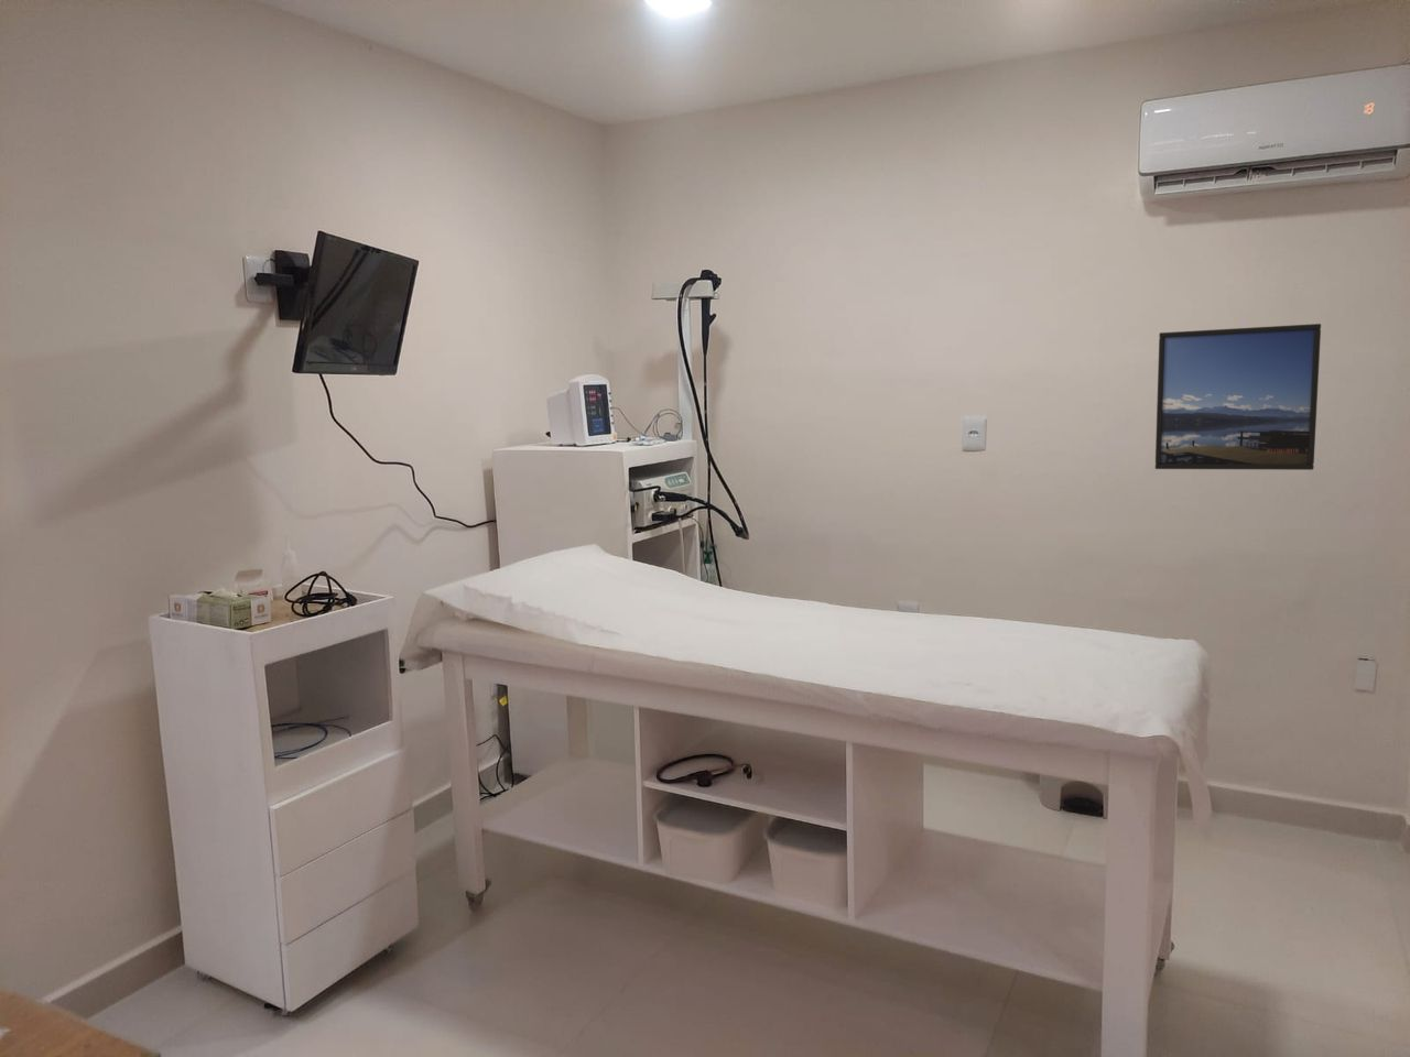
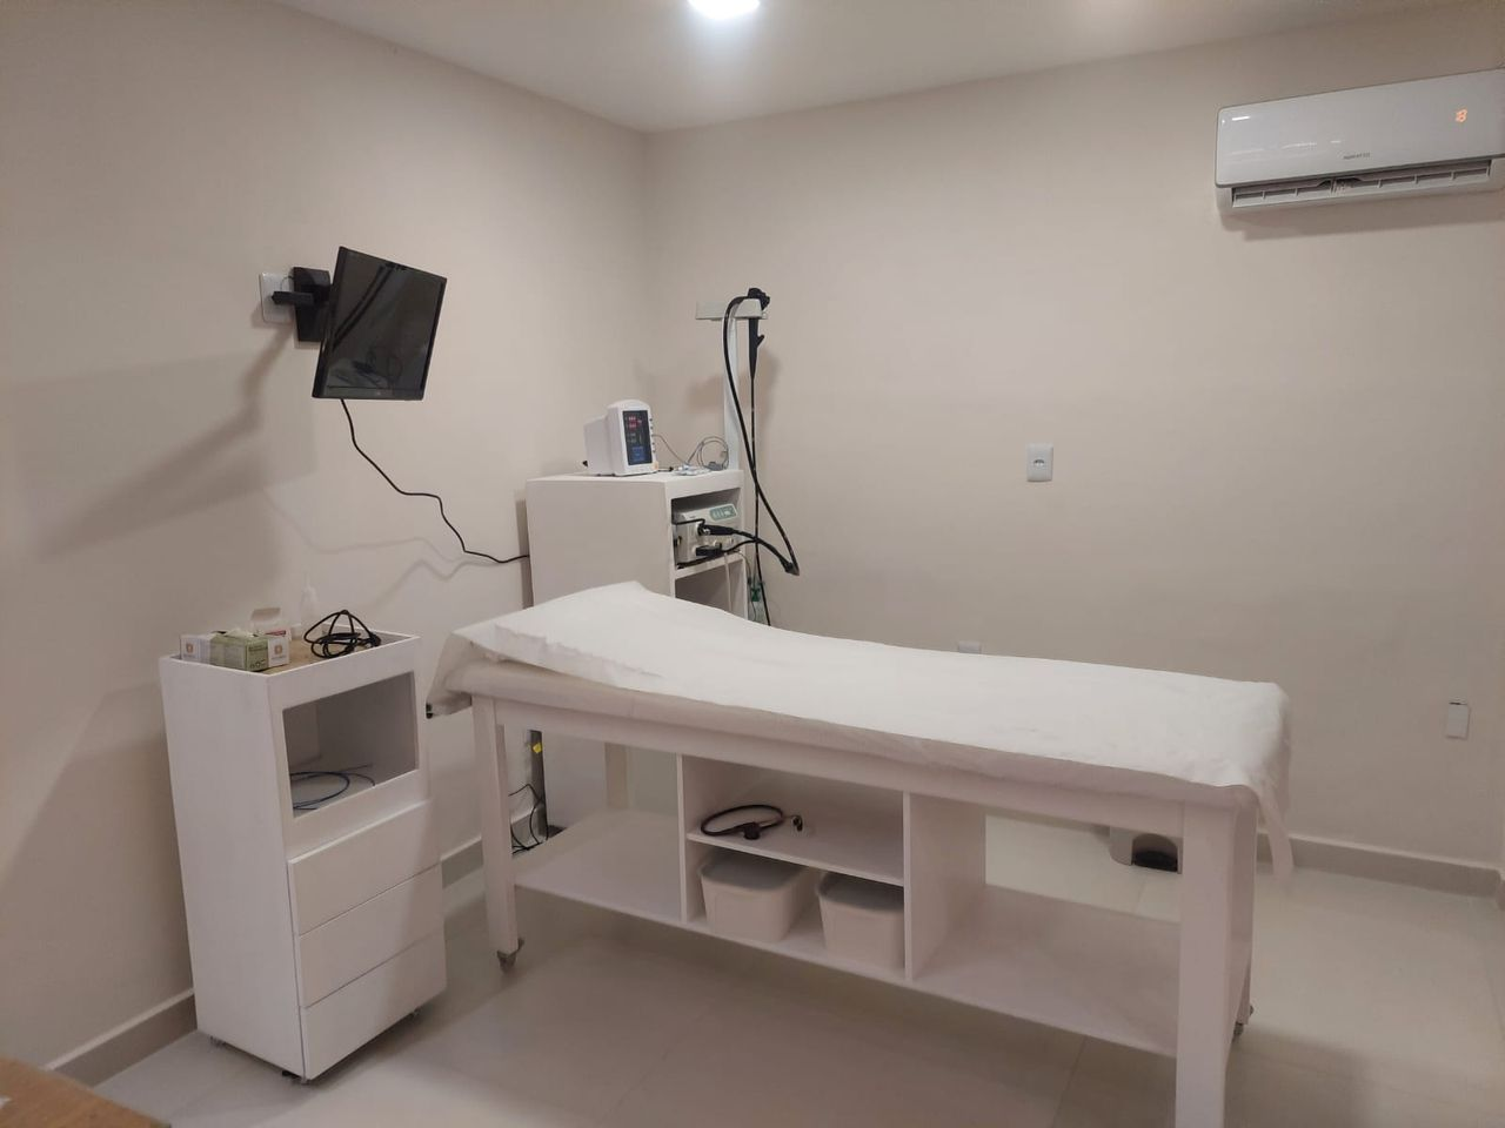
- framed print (1233, 399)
